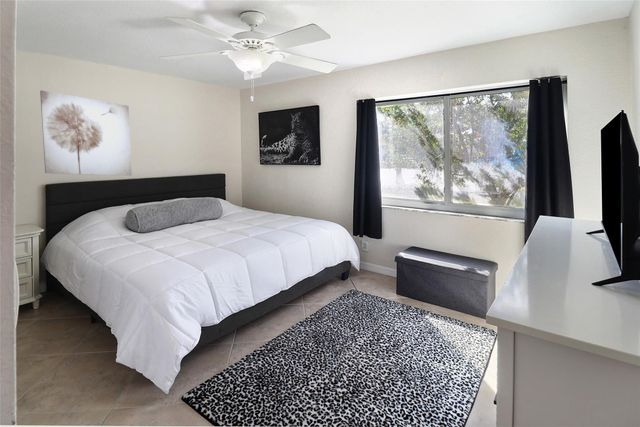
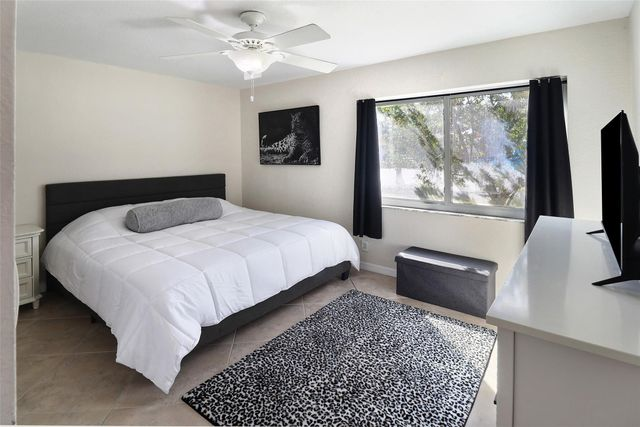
- wall art (90, 136)
